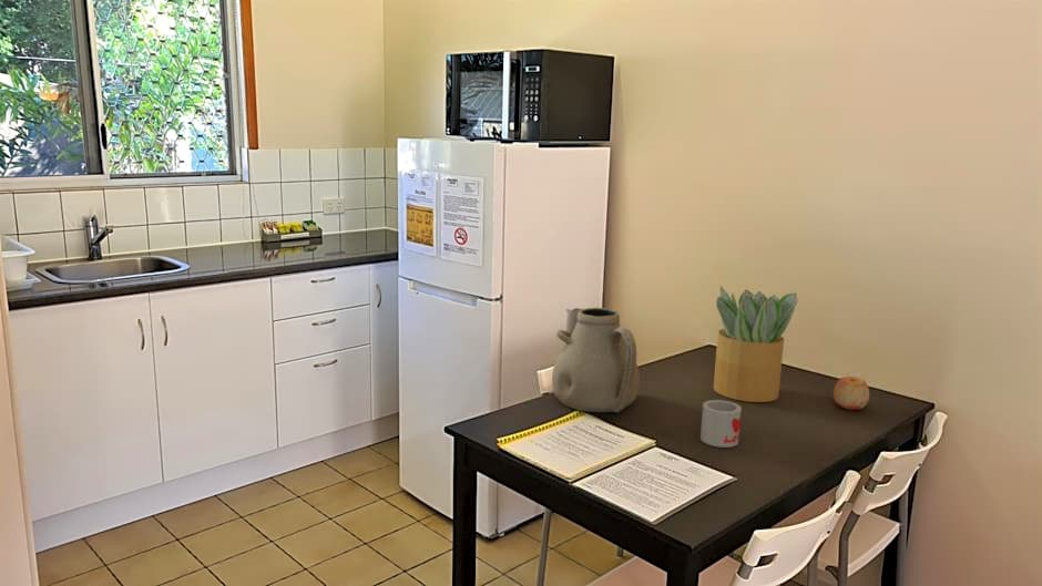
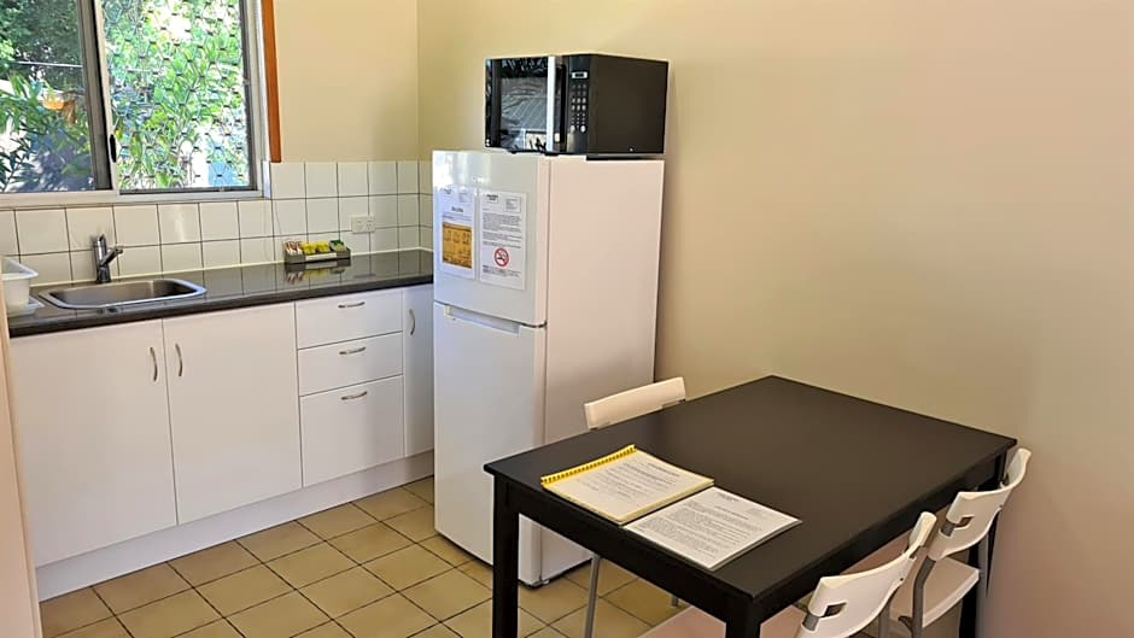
- mug (723, 421)
- potted plant (754, 342)
- apple (851, 392)
- teapot (600, 357)
